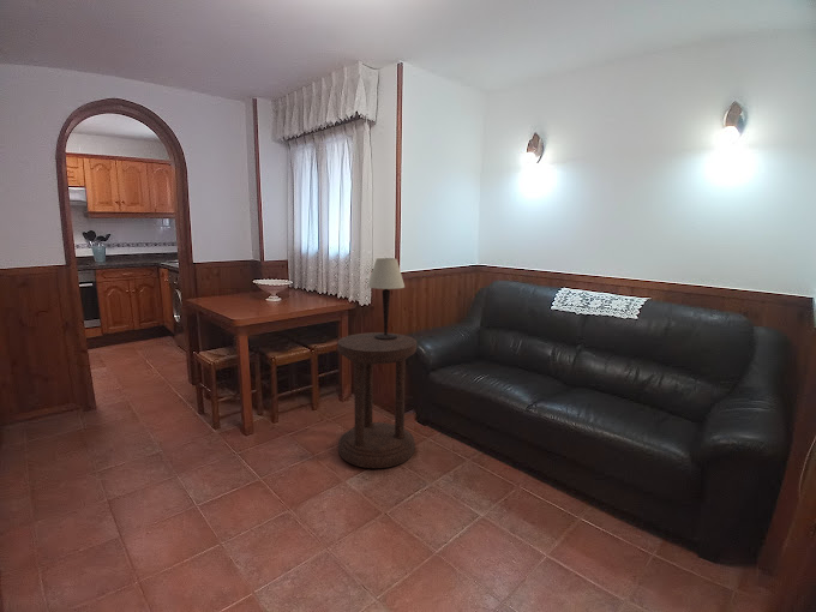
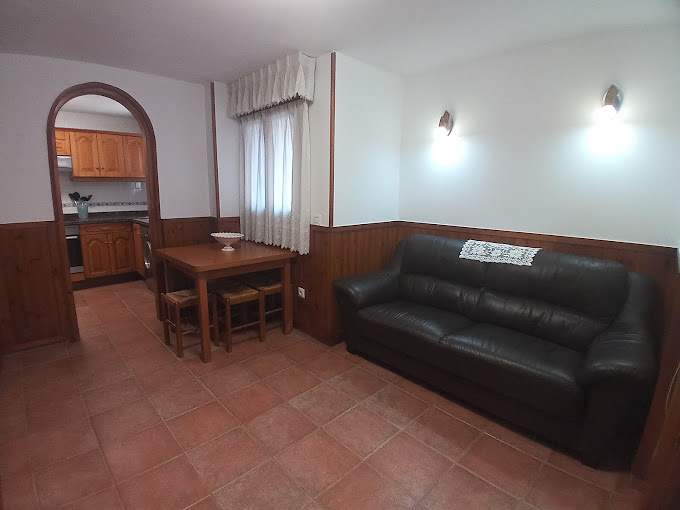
- side table (371, 395)
- table lamp (385, 298)
